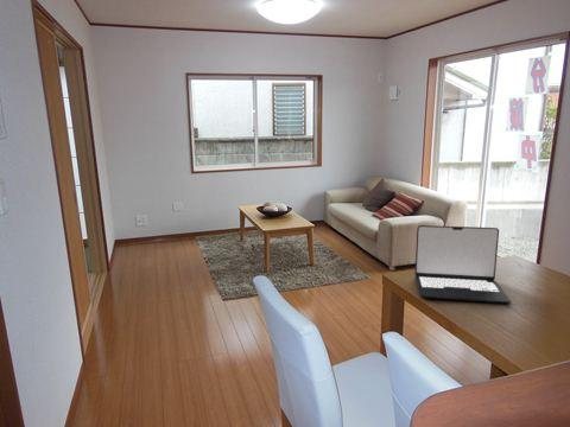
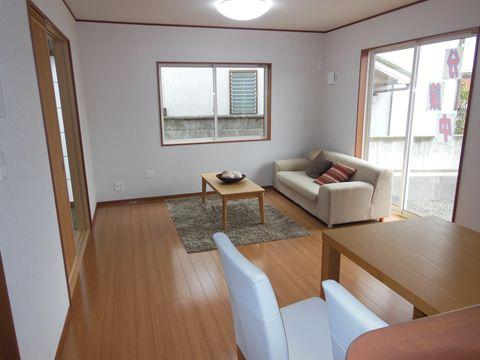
- laptop (461, 261)
